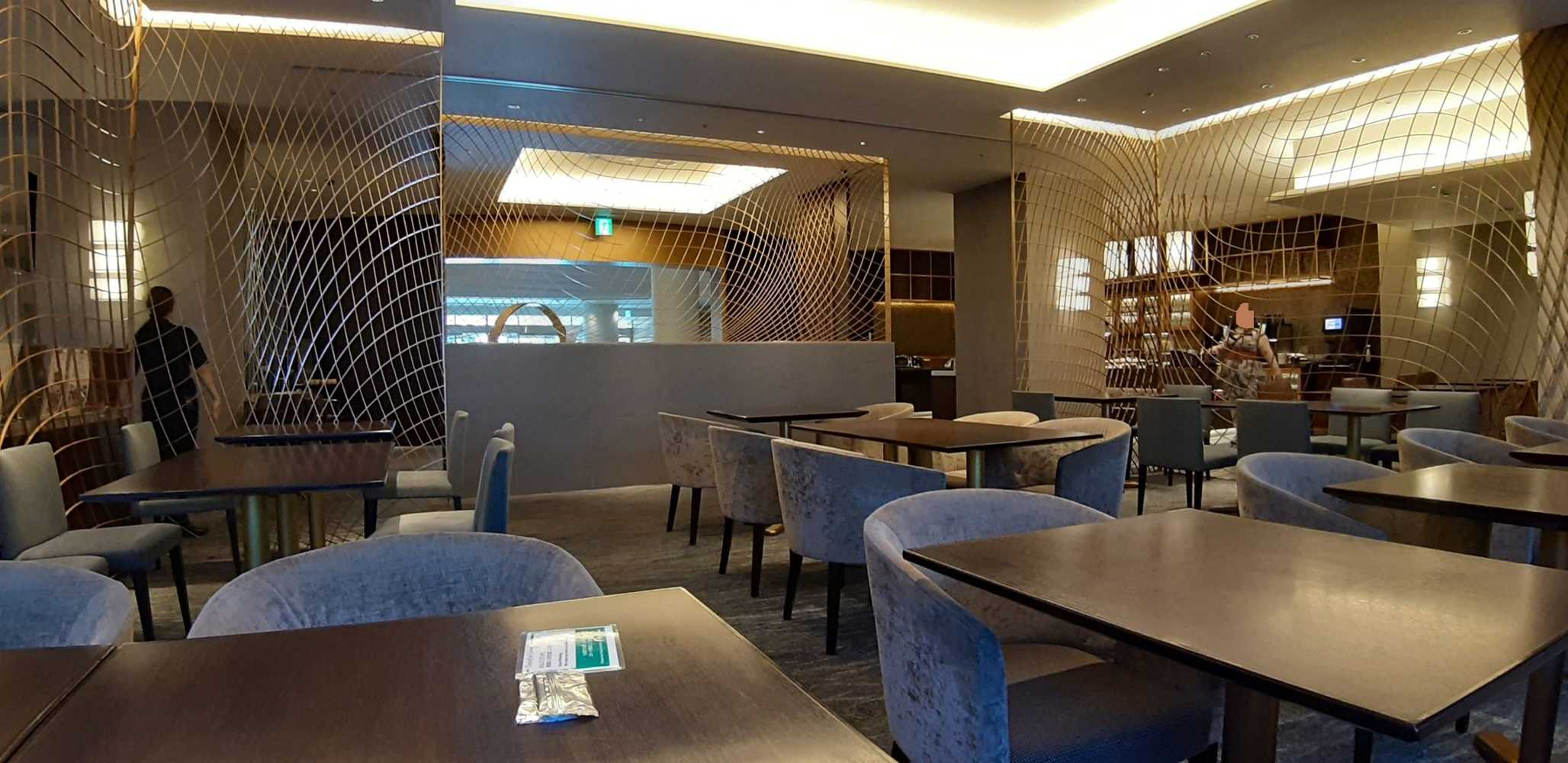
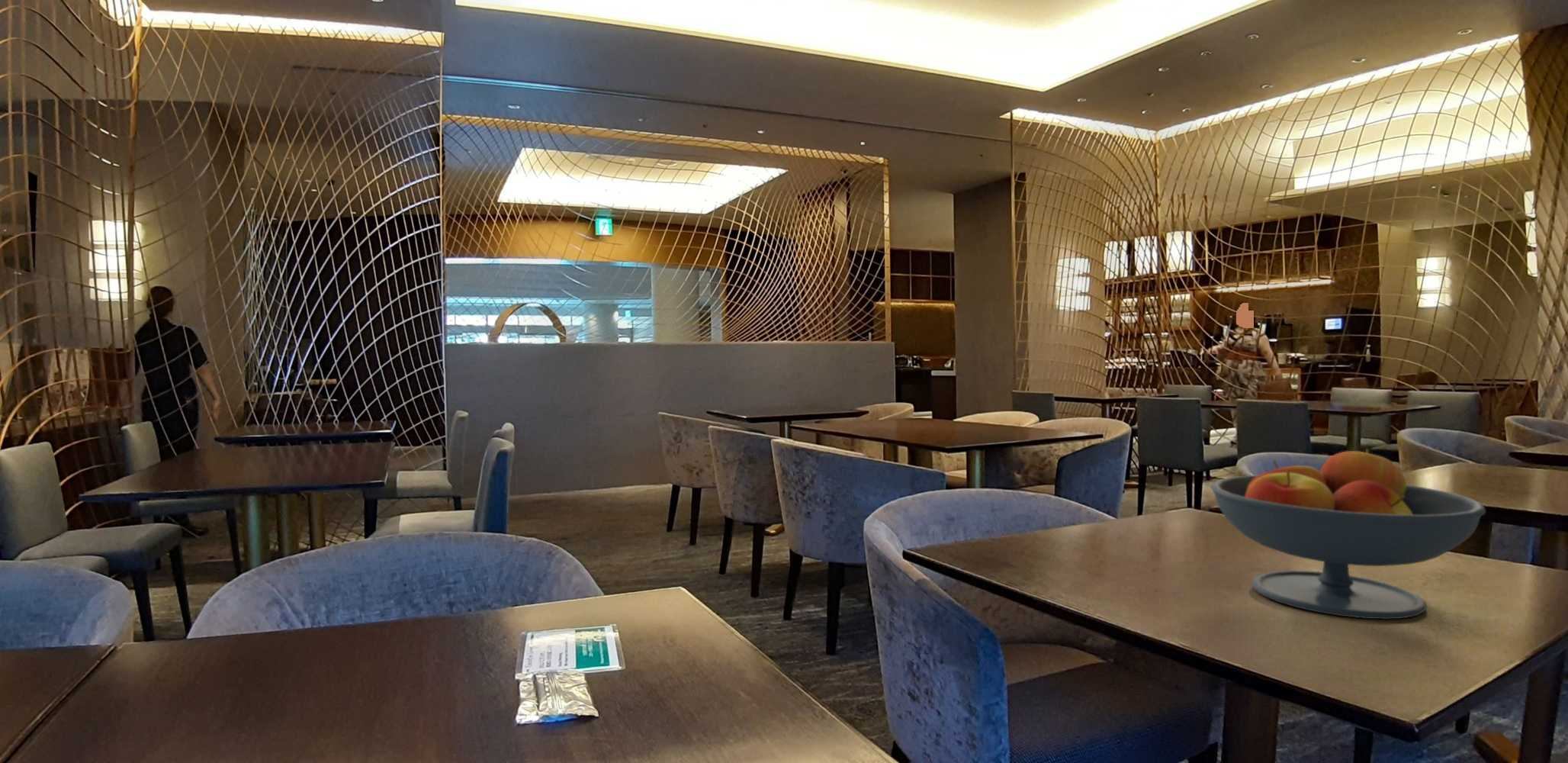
+ fruit bowl (1337, 526)
